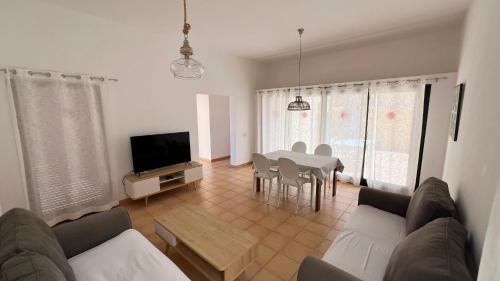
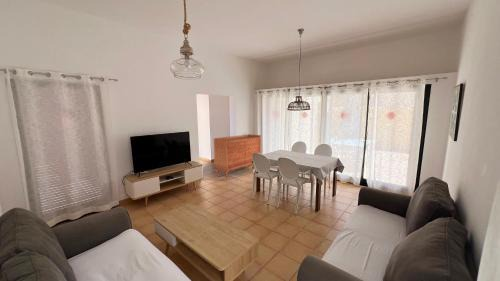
+ sideboard (239, 154)
